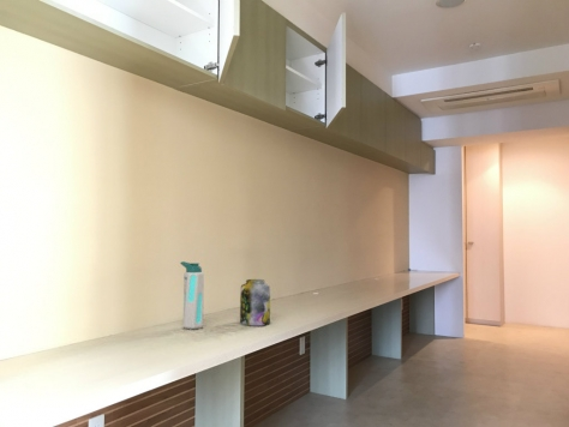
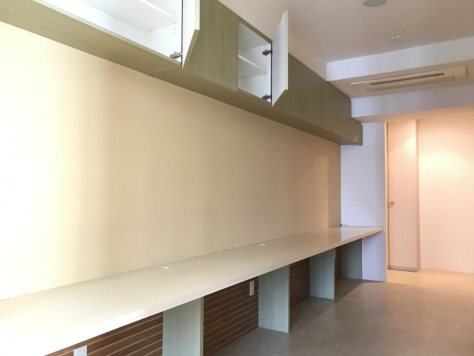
- jar (254, 301)
- water bottle (191, 294)
